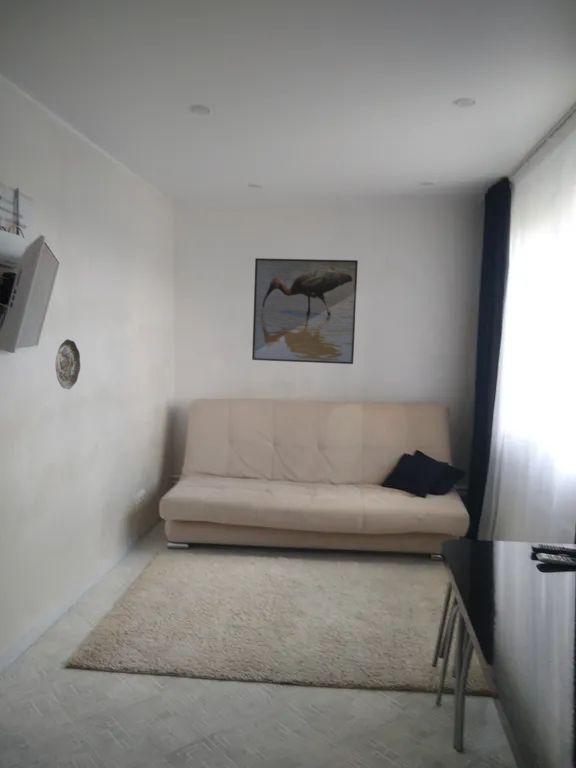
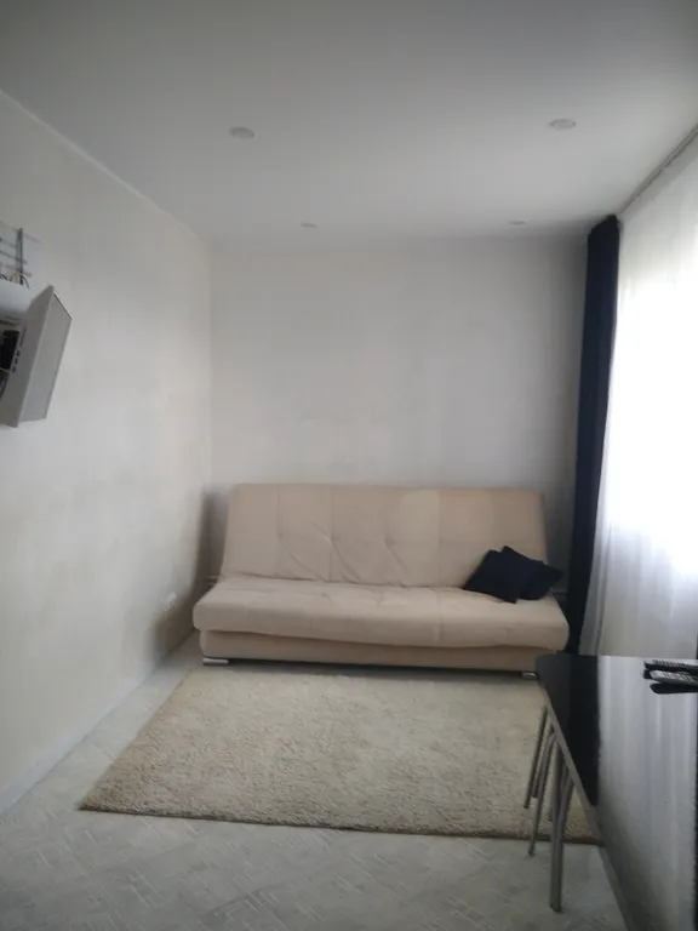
- decorative plate (66, 364)
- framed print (304, 311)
